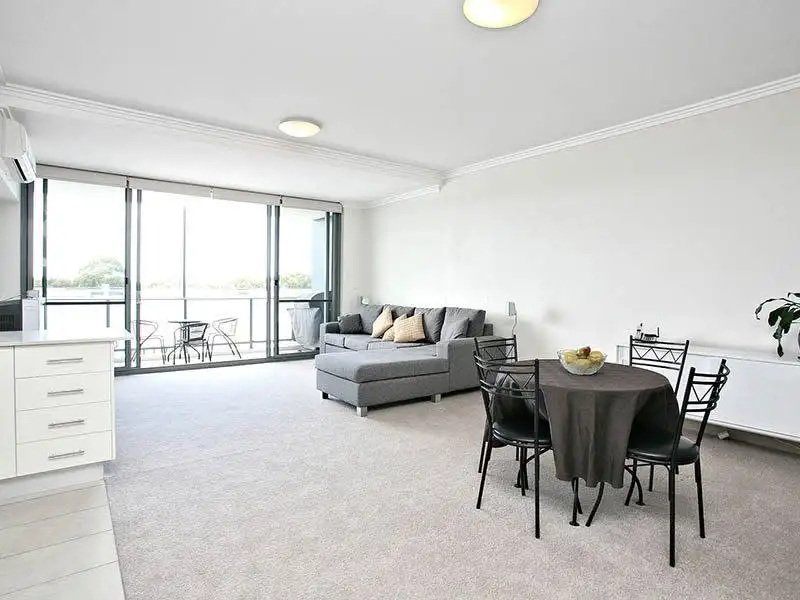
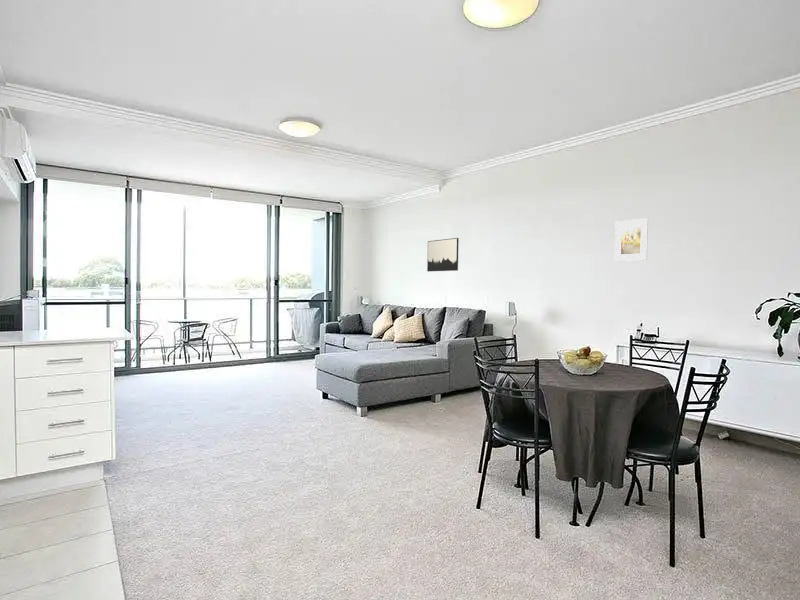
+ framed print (630, 240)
+ wall art (442, 255)
